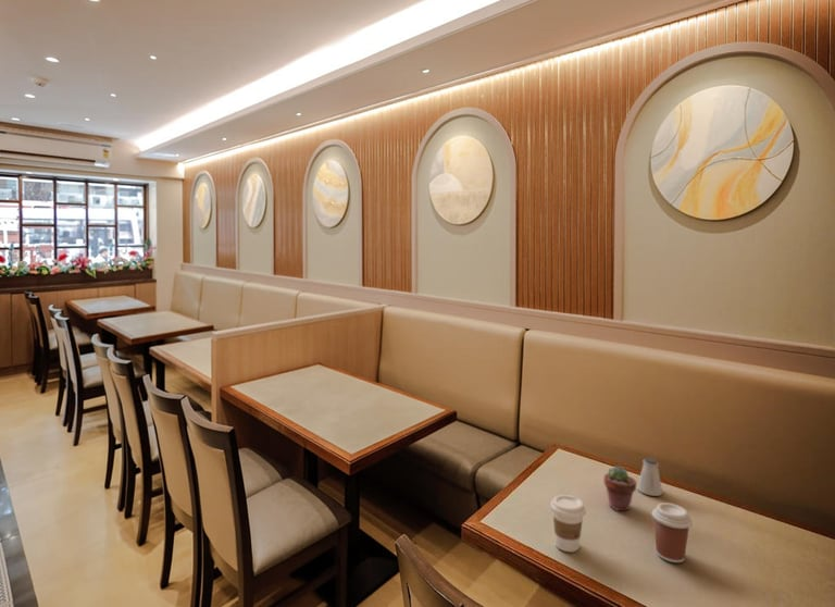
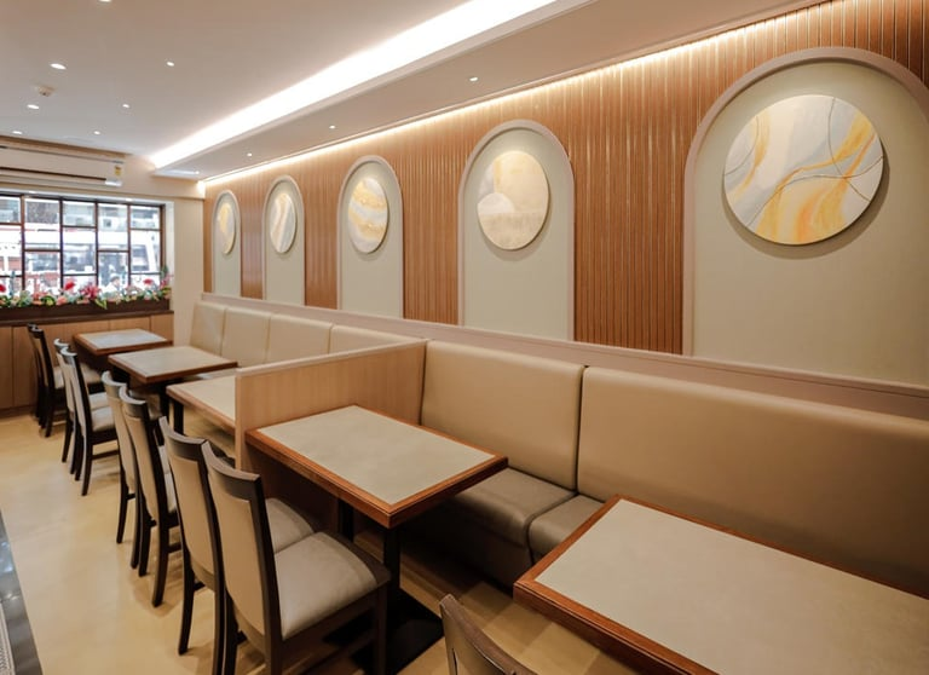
- potted succulent (620, 486)
- coffee cup (568, 523)
- coffee cup (671, 532)
- saltshaker (650, 474)
